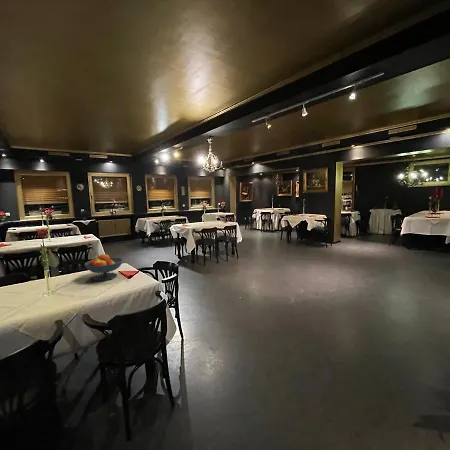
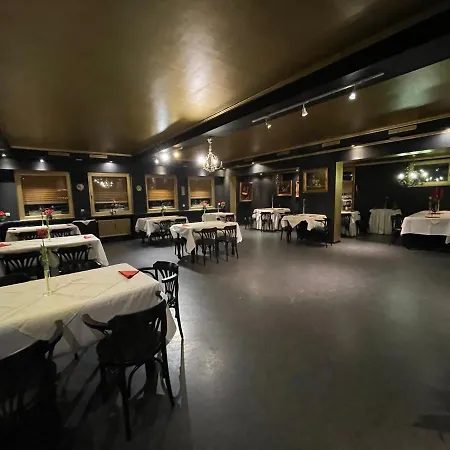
- fruit bowl (104, 266)
